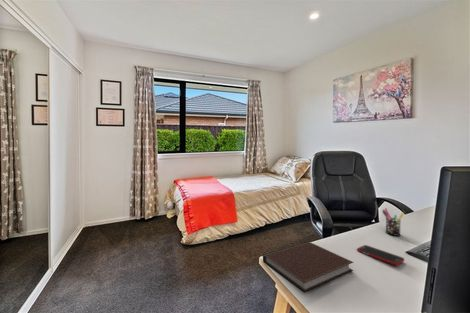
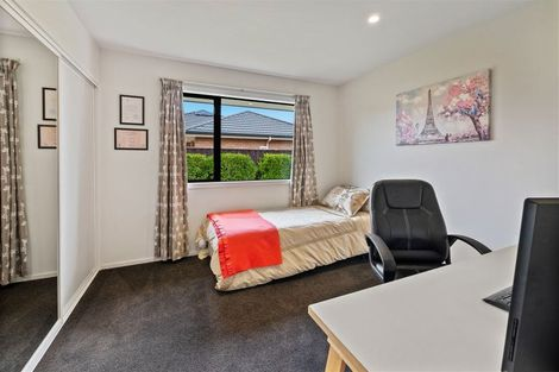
- pen holder (392, 221)
- cell phone (379, 254)
- notebook (306, 262)
